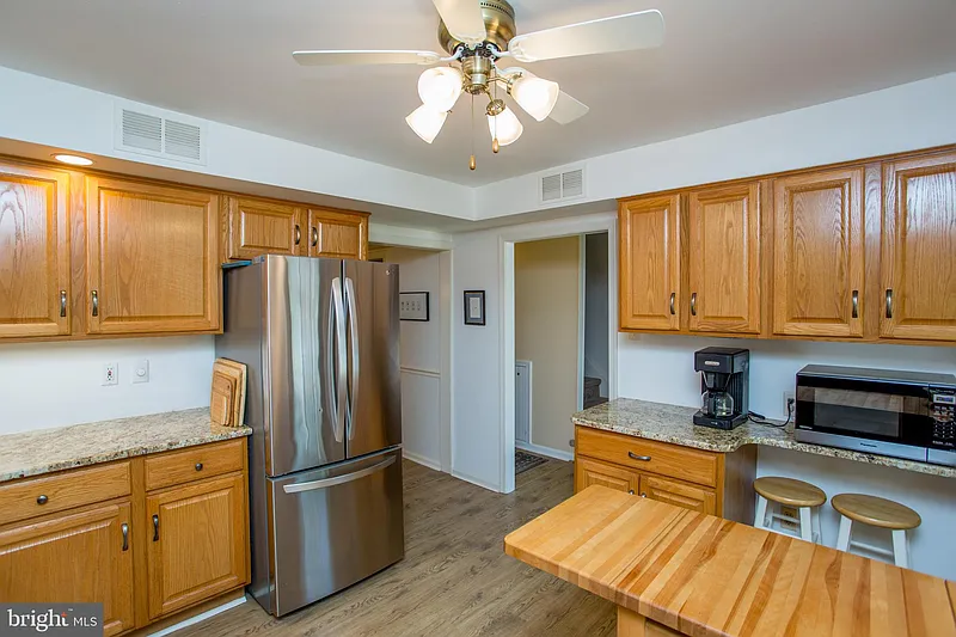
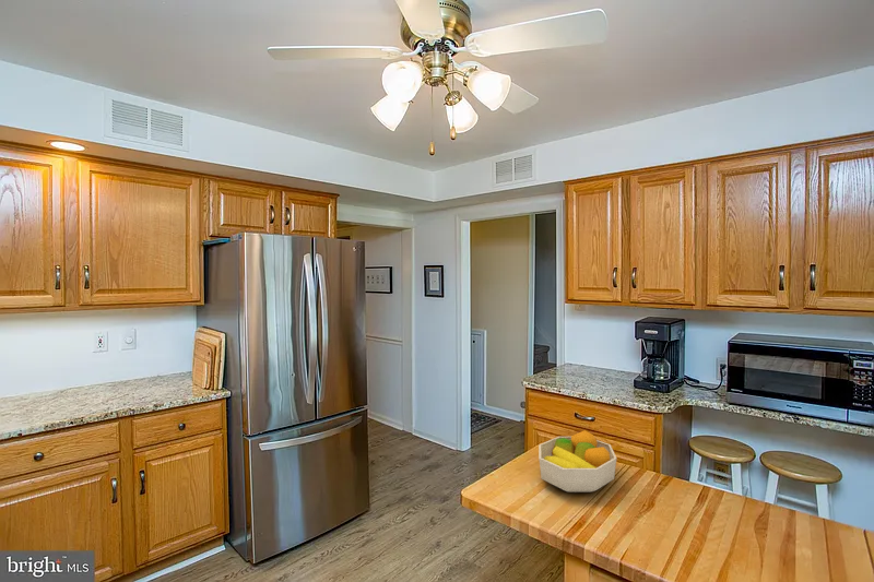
+ fruit bowl (576, 458)
